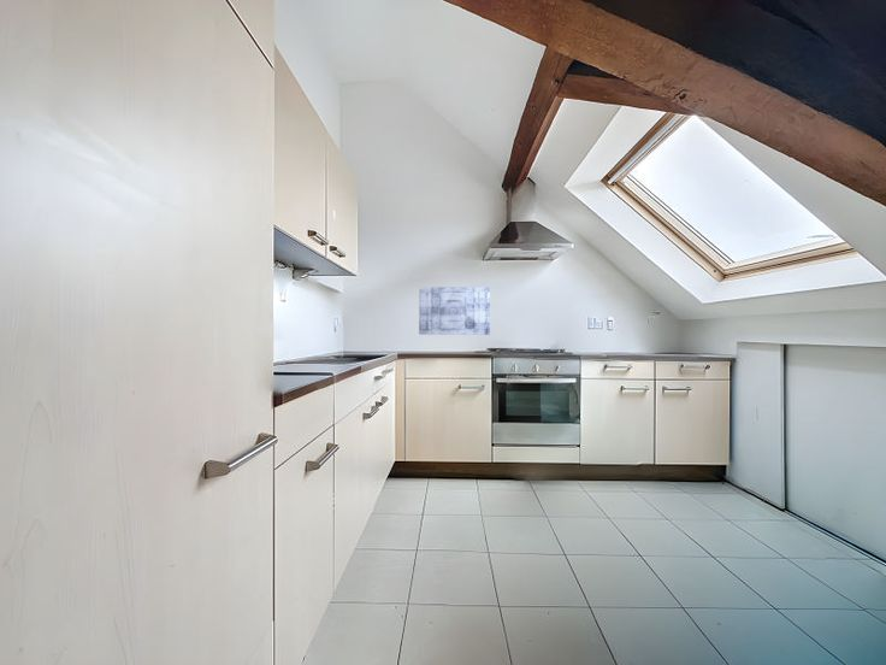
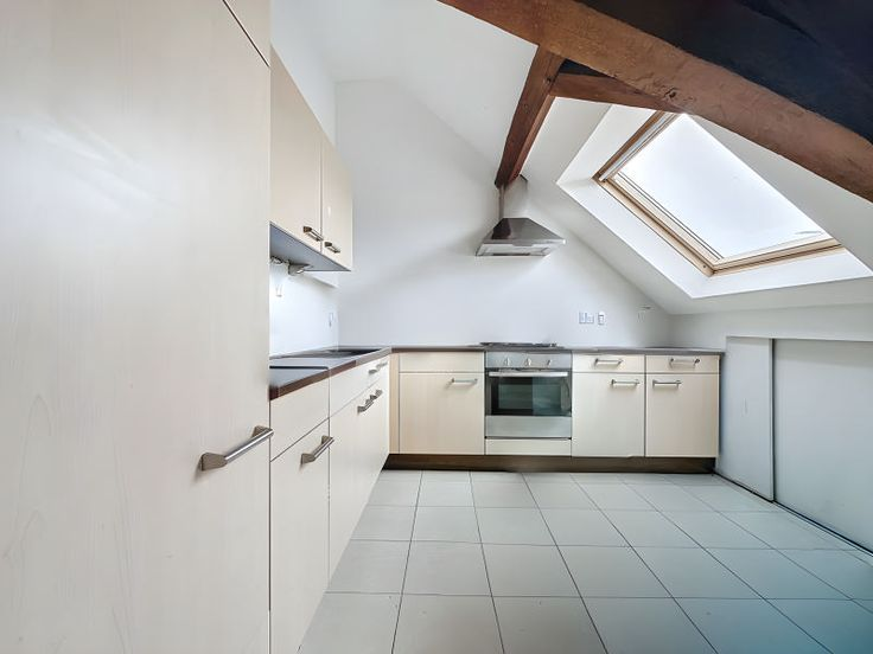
- wall art (454, 311)
